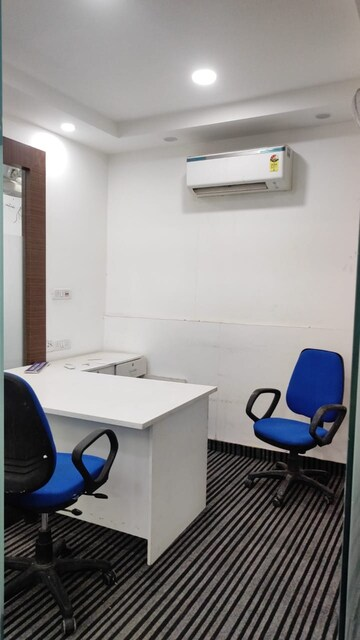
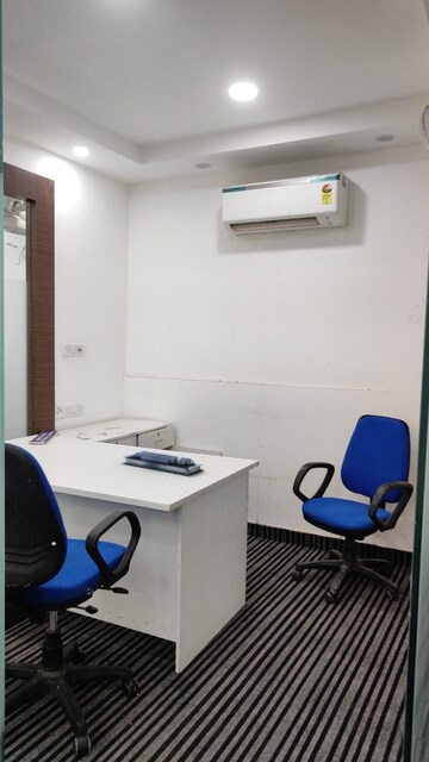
+ computer keyboard (162, 461)
